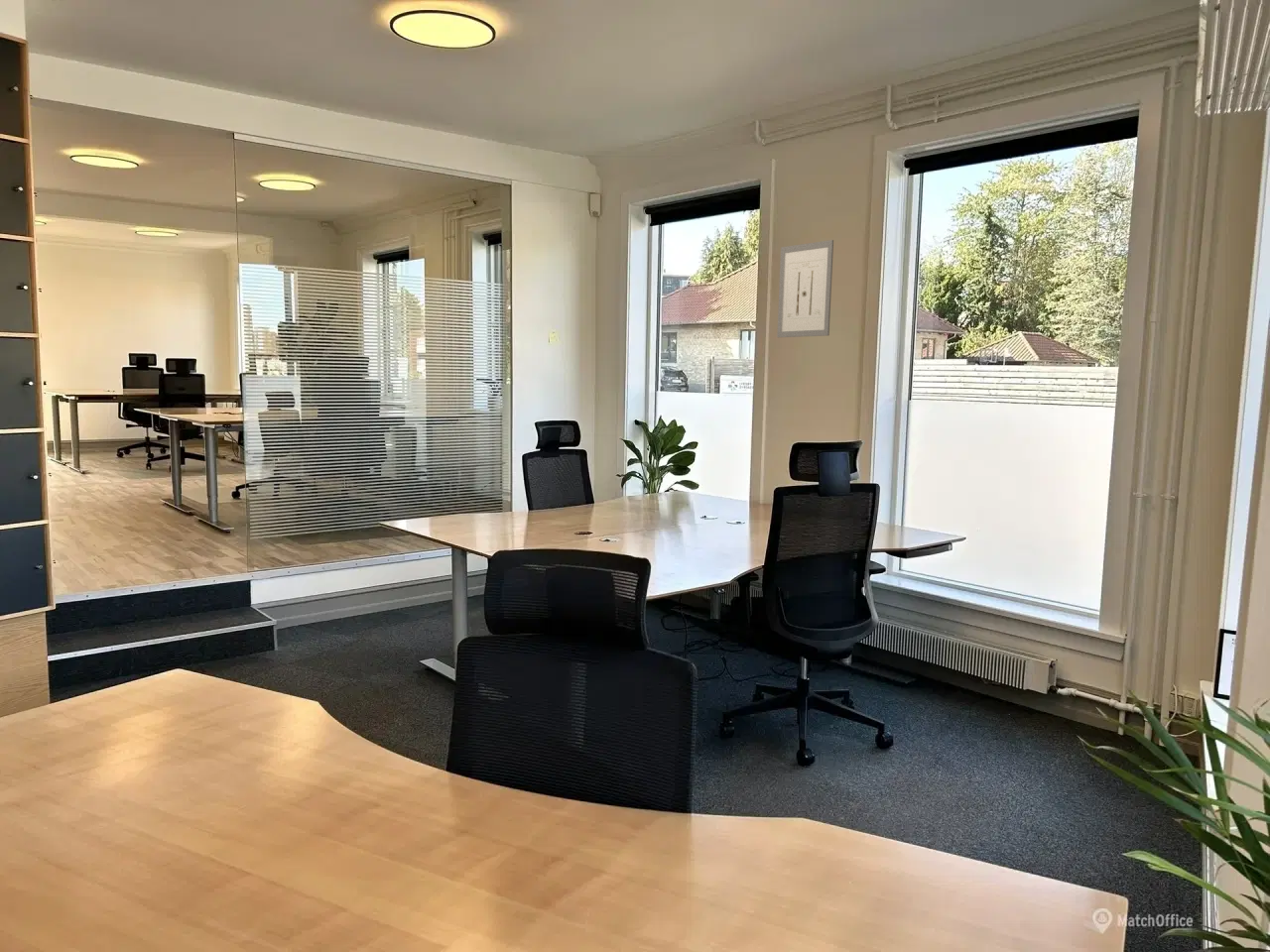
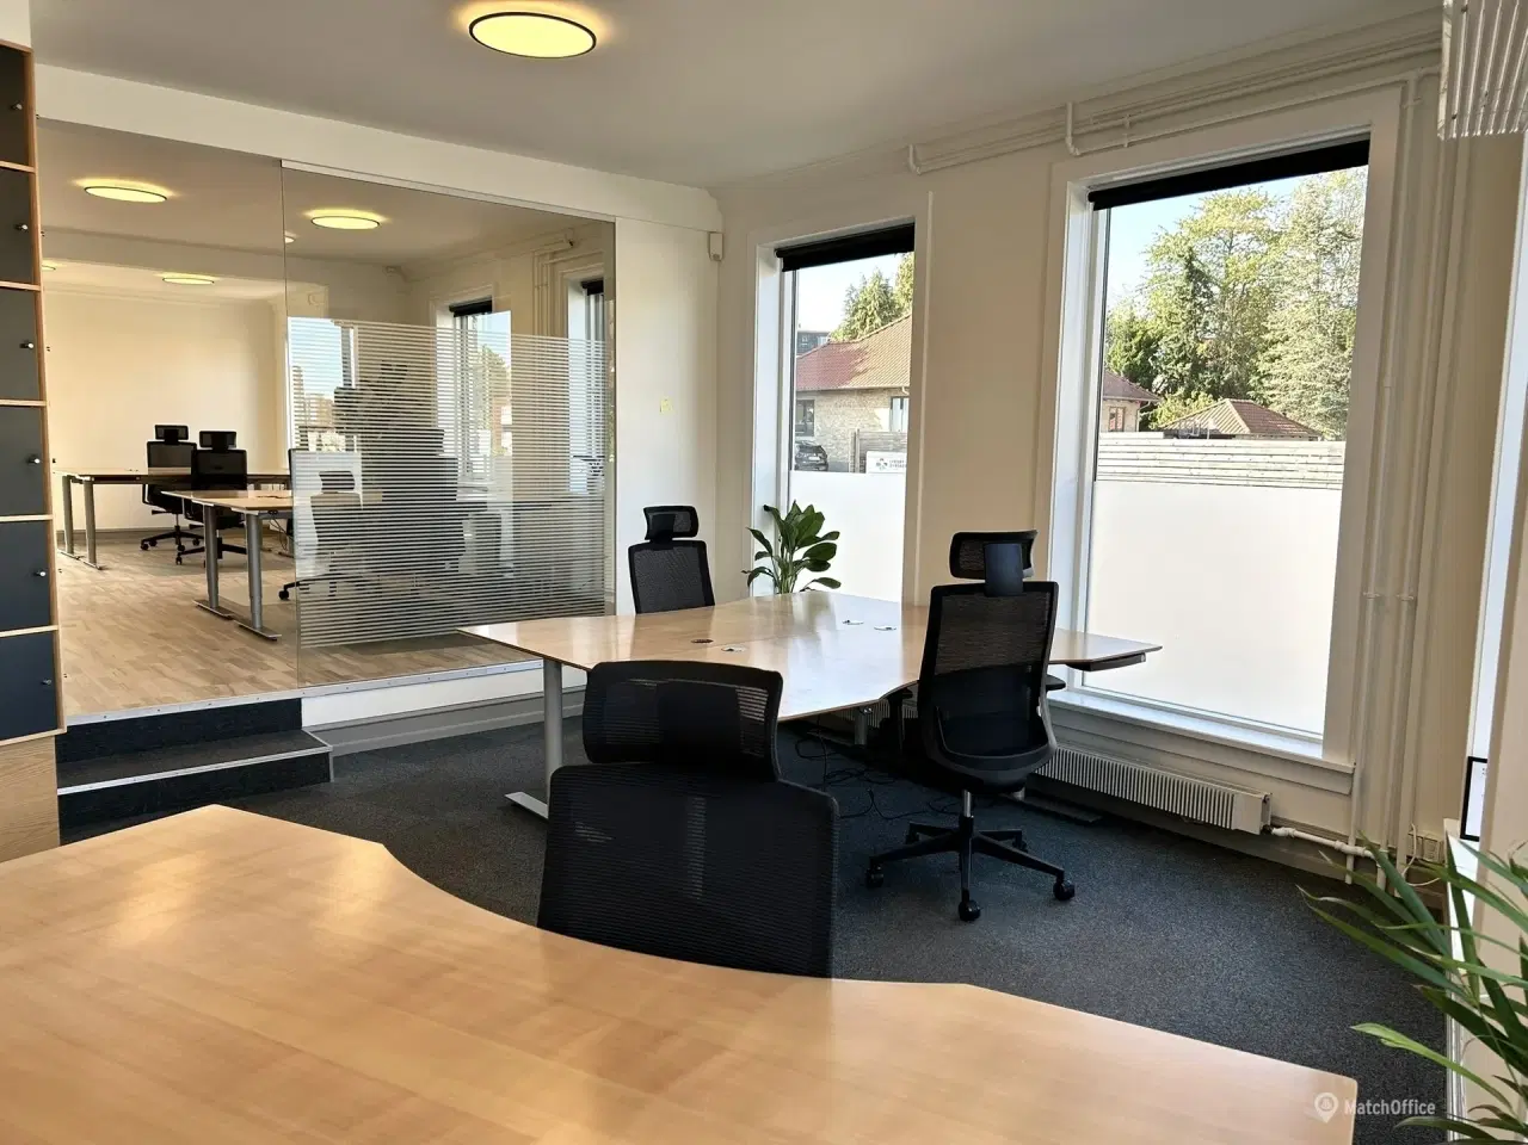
- wall art (804, 290)
